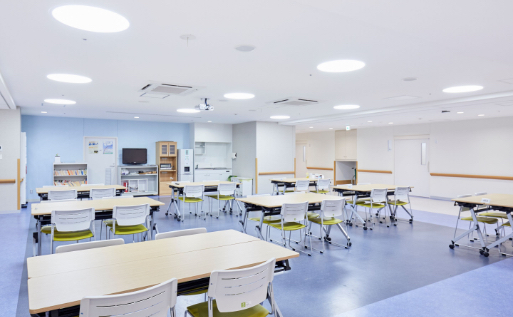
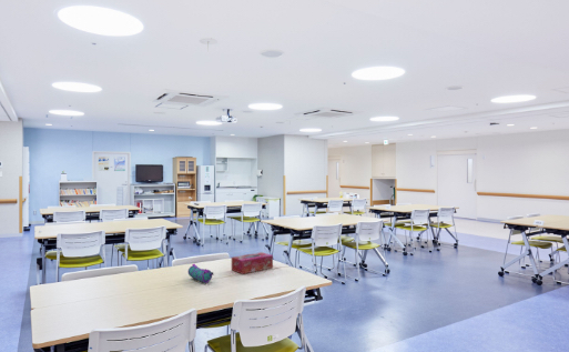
+ pencil case (200, 273)
+ tissue box (252, 262)
